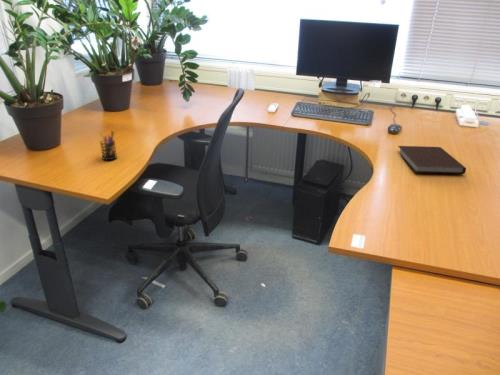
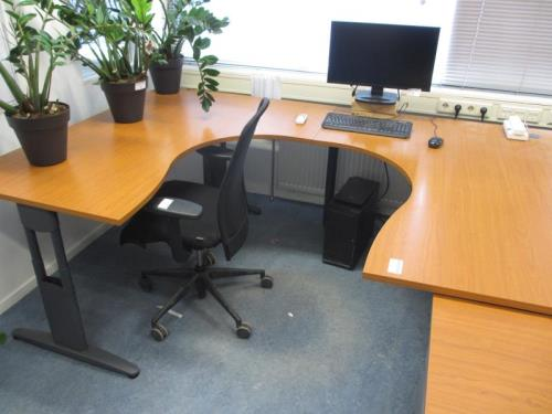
- notebook (429, 159)
- pen holder (109, 143)
